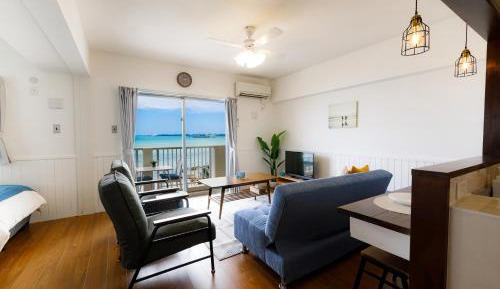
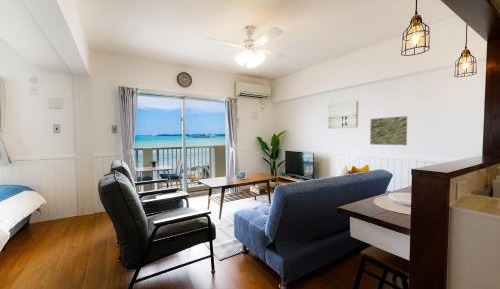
+ wall art (387, 131)
